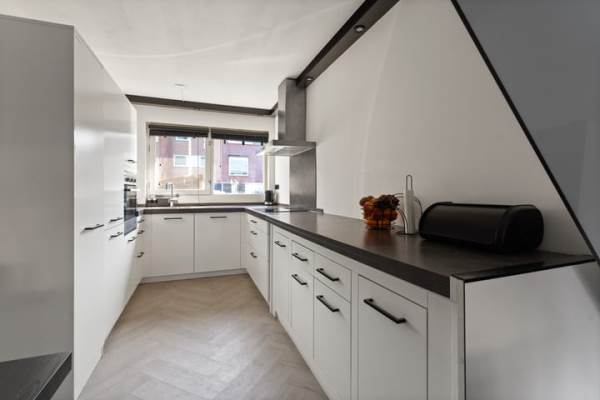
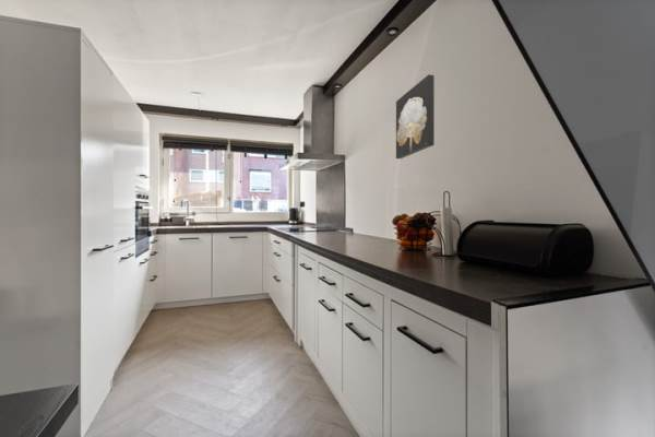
+ wall art (413, 120)
